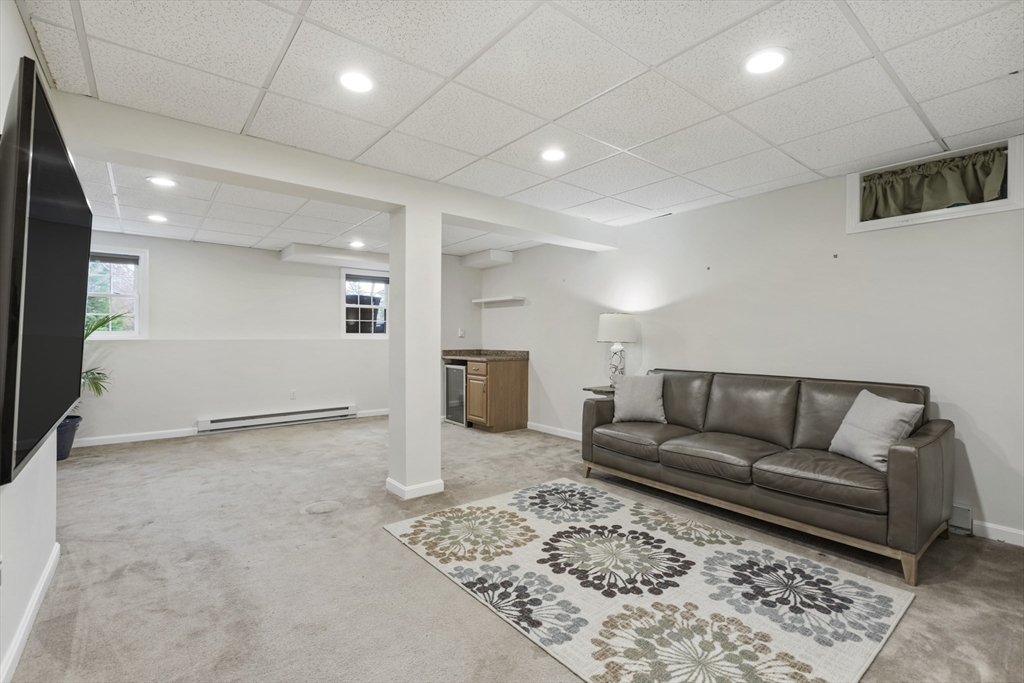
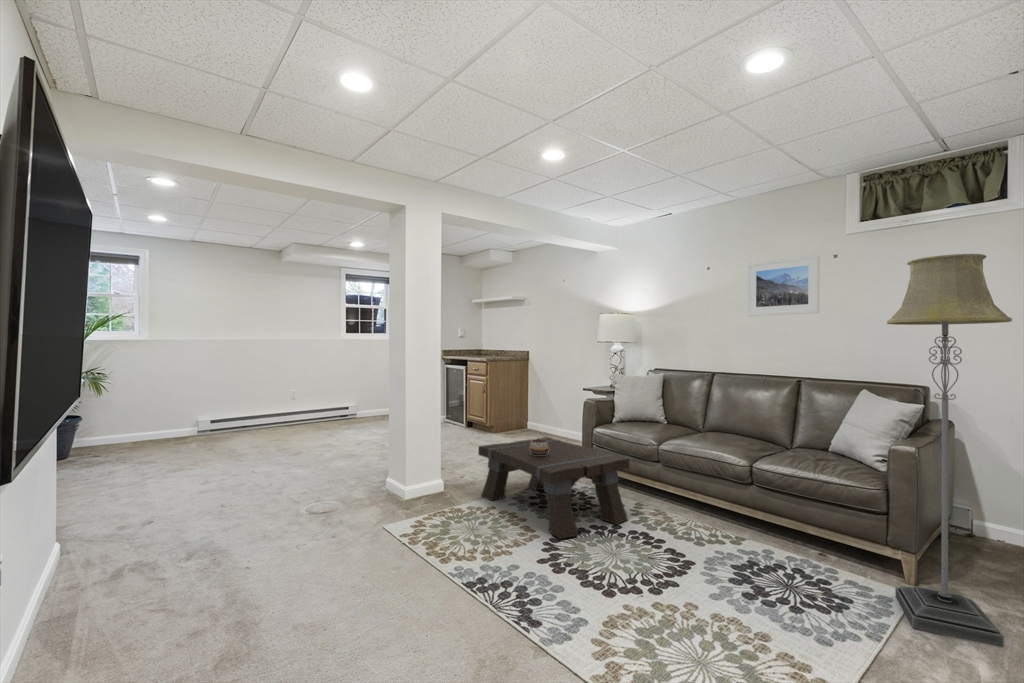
+ decorative bowl (539, 446)
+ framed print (781, 287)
+ floor lamp (944, 438)
+ coffee table (549, 479)
